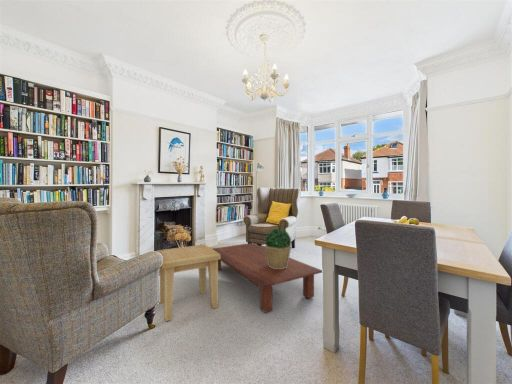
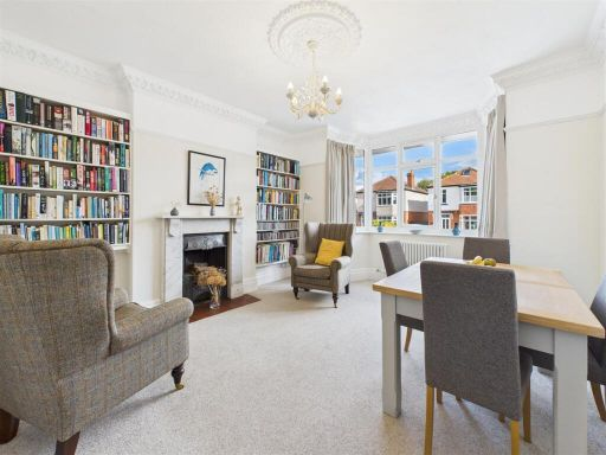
- coffee table (256, 269)
- side table (186, 270)
- potted plant (278, 247)
